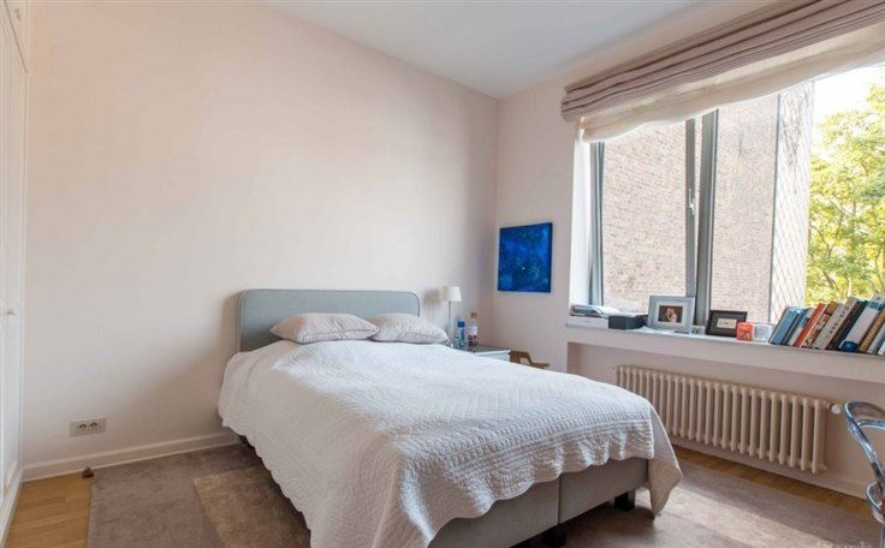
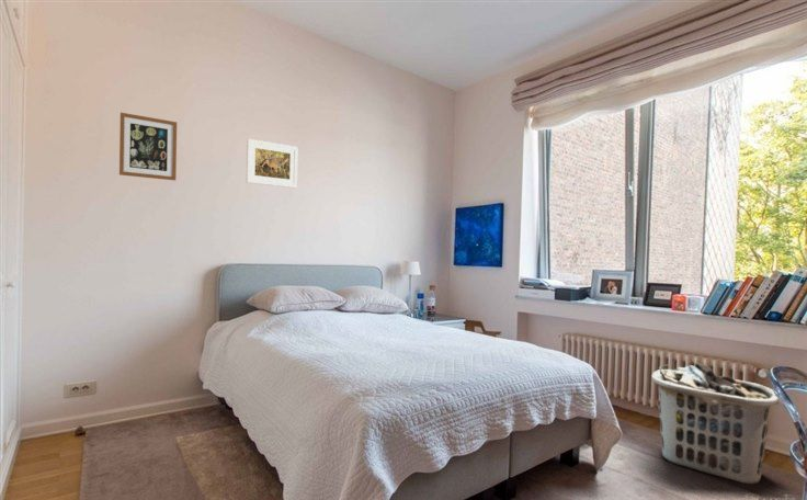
+ wall art (148, 147)
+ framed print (272, 163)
+ clothes hamper (709, 416)
